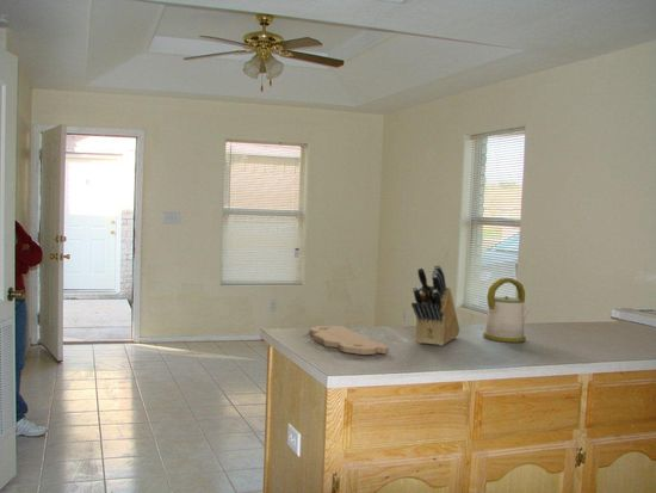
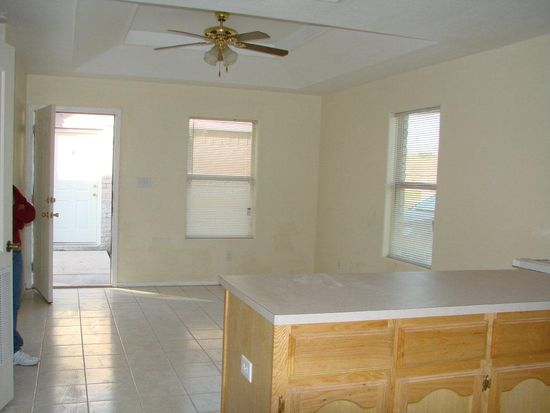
- kettle (508, 308)
- cutting board (341, 339)
- knife block (437, 302)
